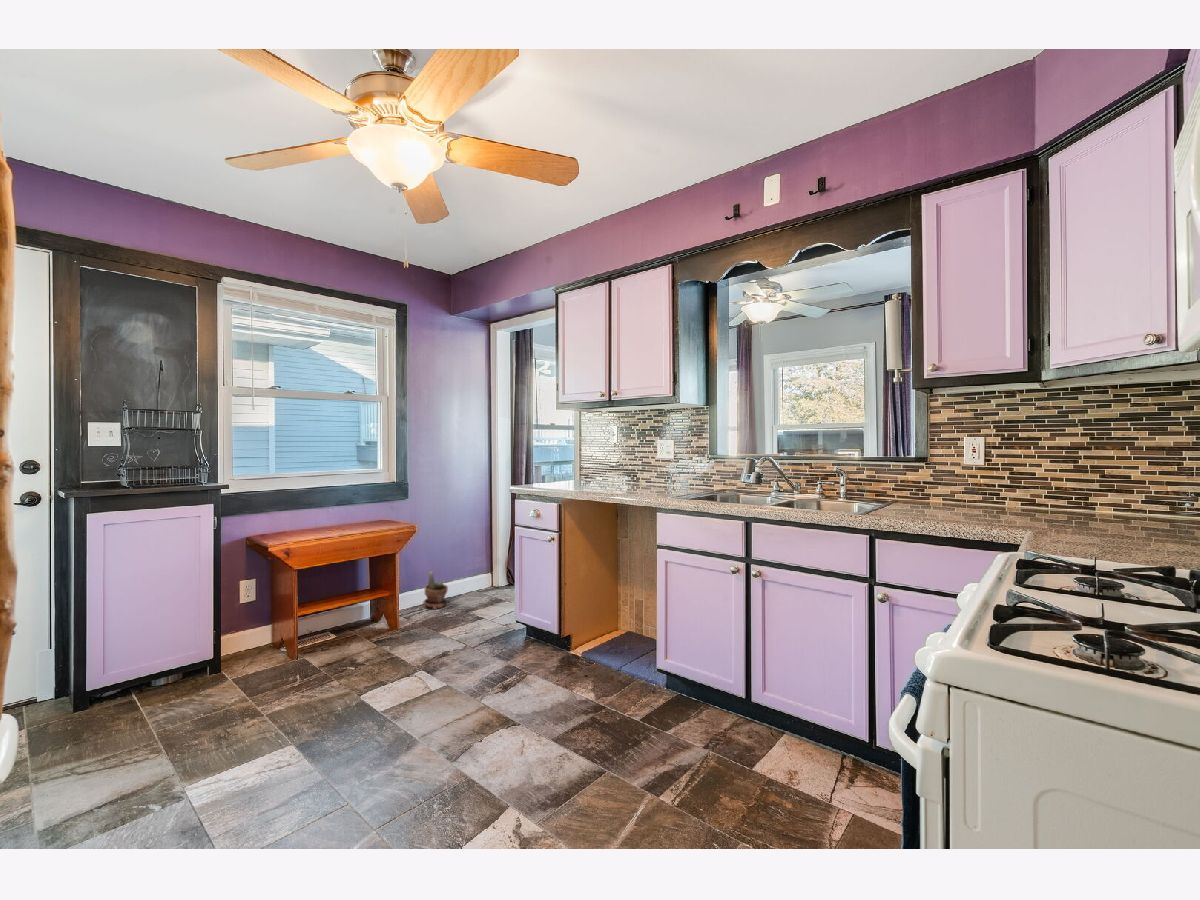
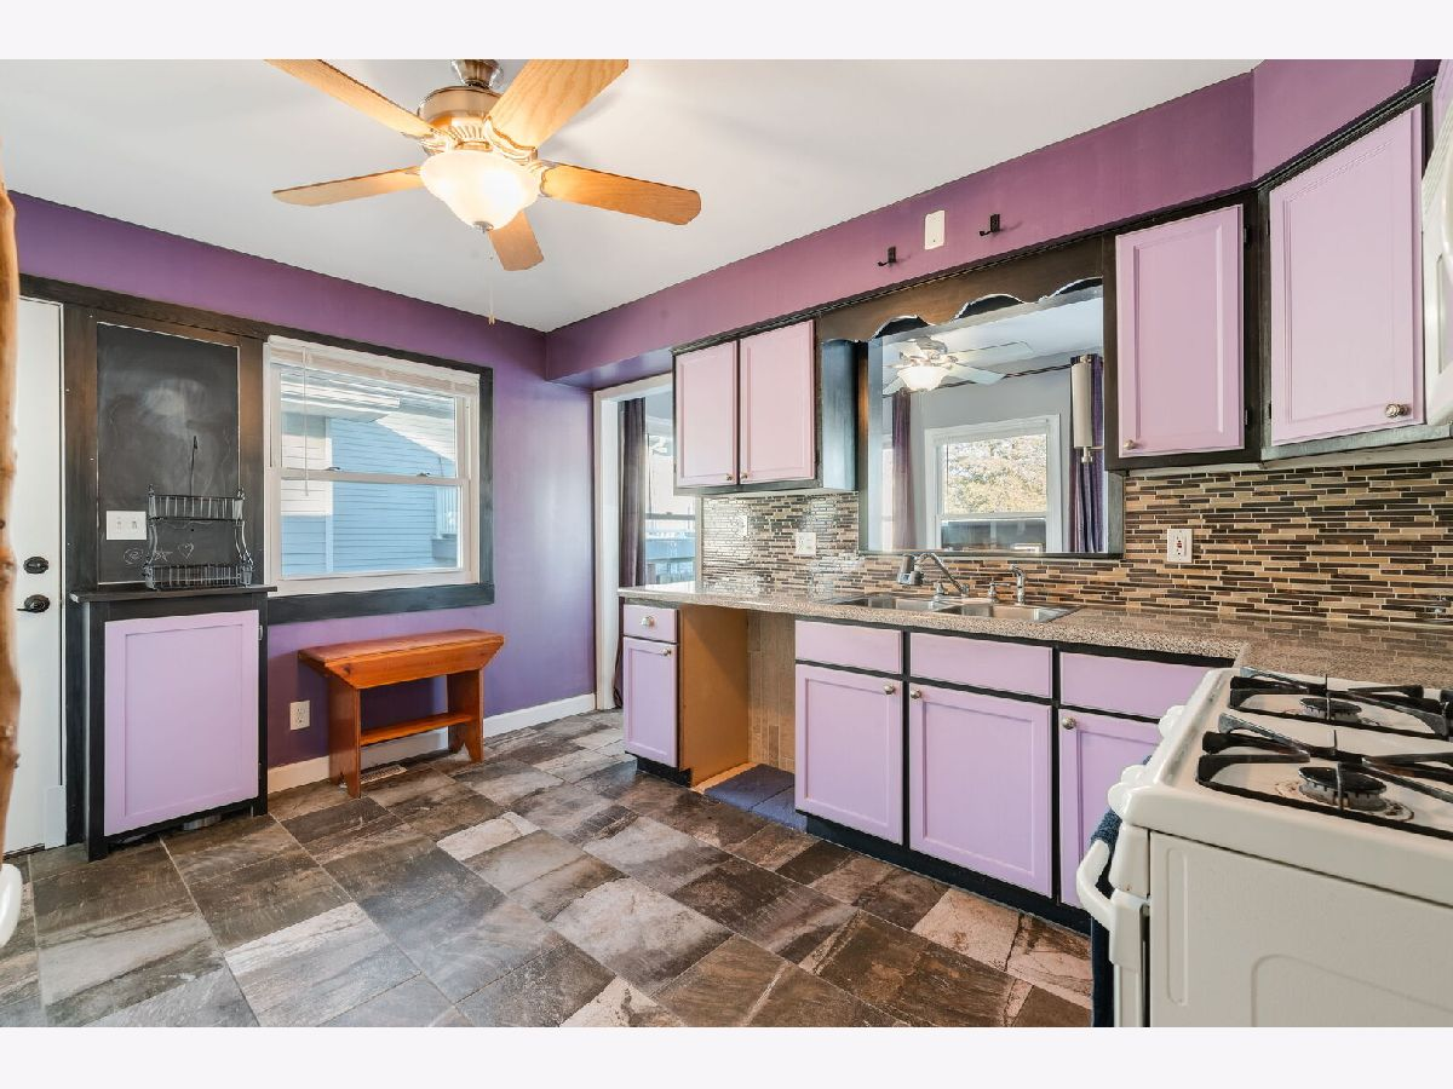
- potted plant (435, 588)
